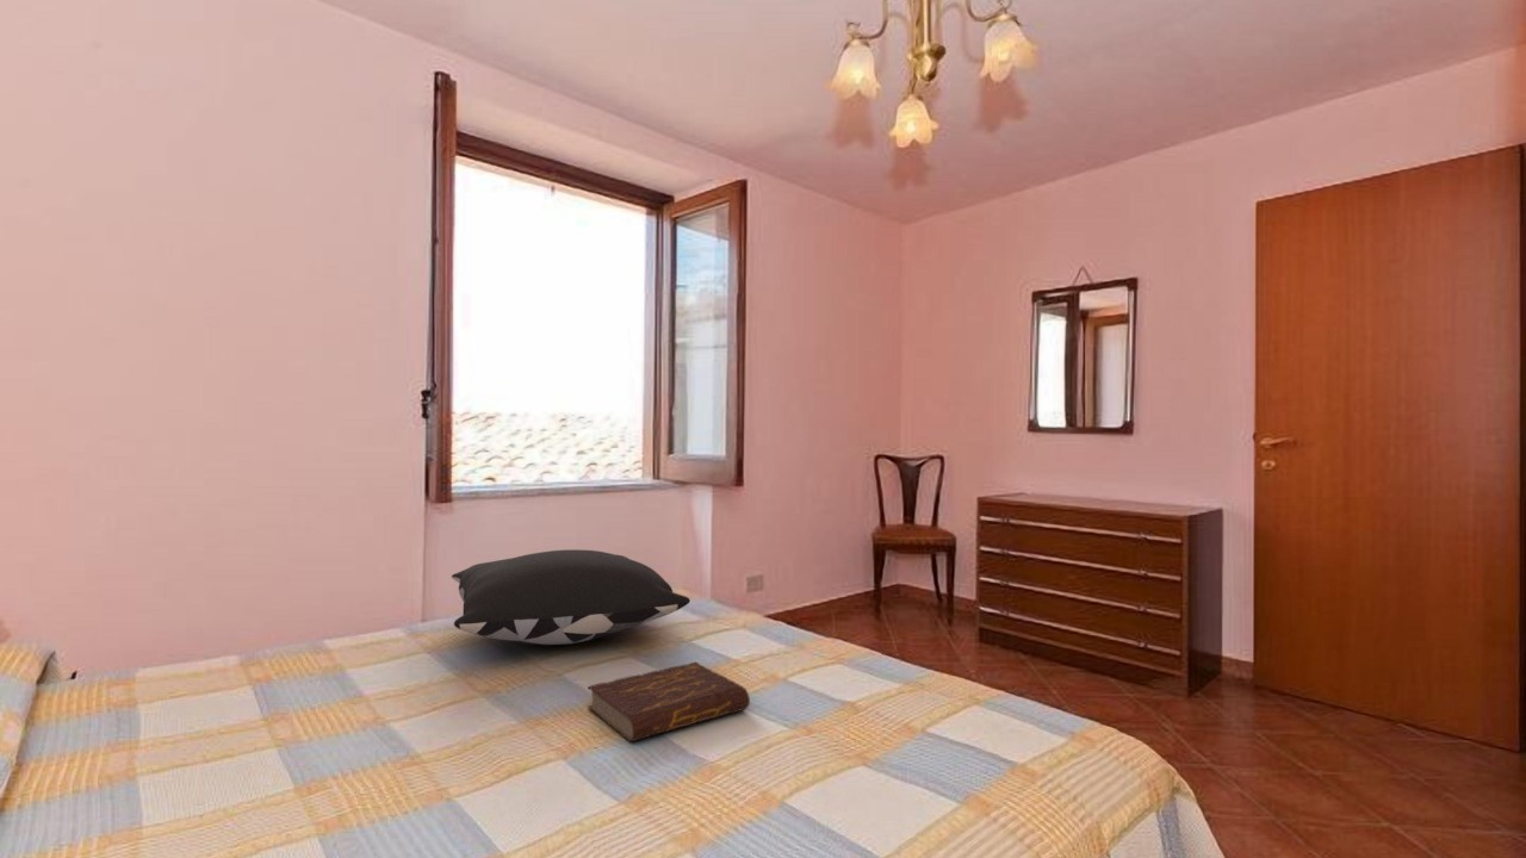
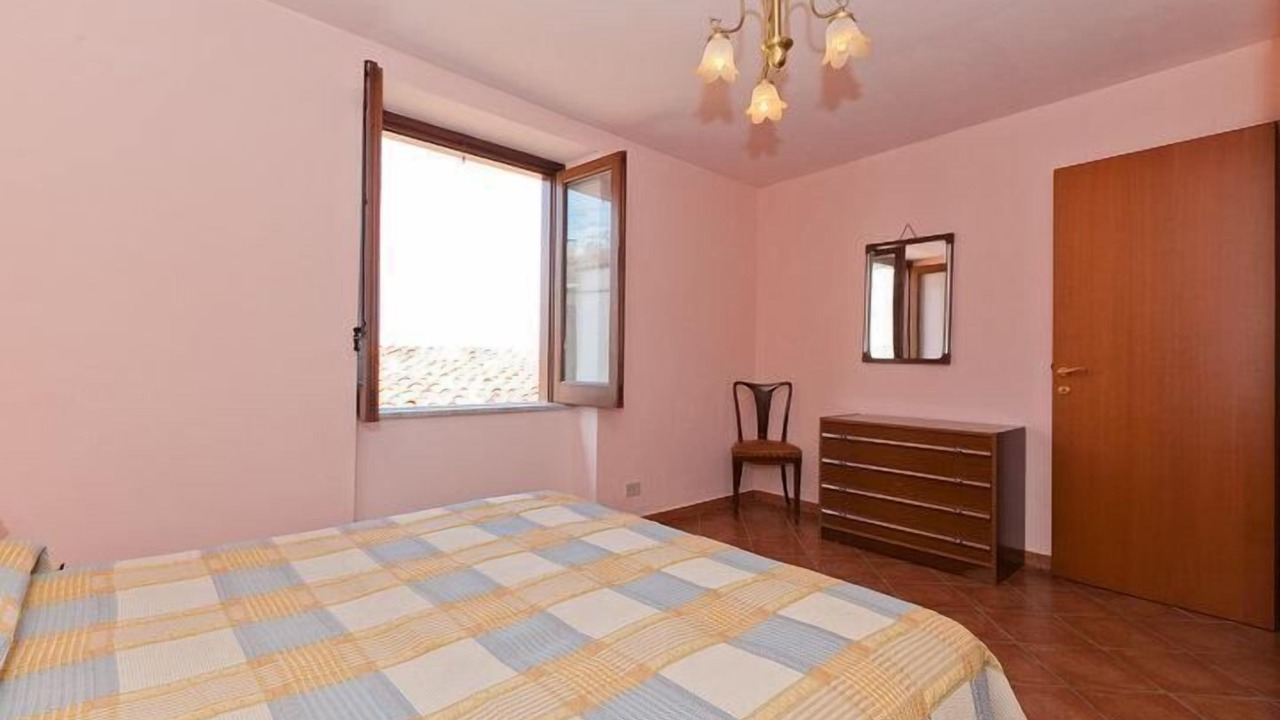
- pillow (562, 590)
- book (668, 698)
